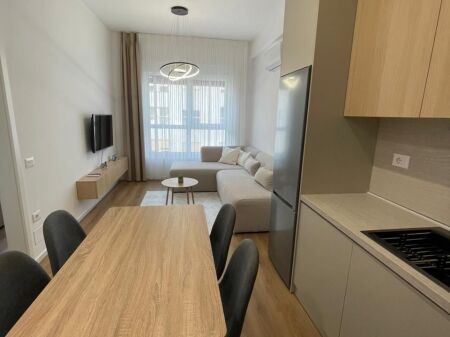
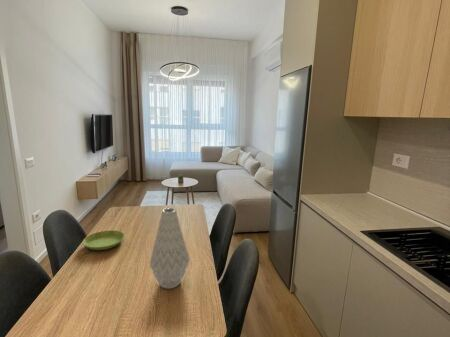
+ saucer (104, 240)
+ vase (170, 247)
